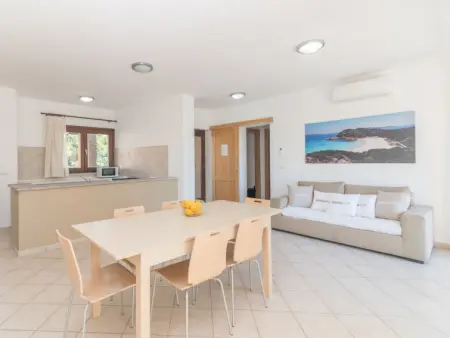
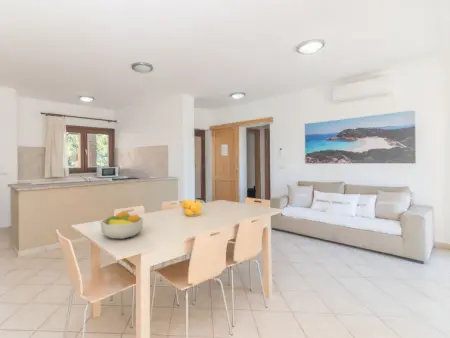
+ fruit bowl (122, 223)
